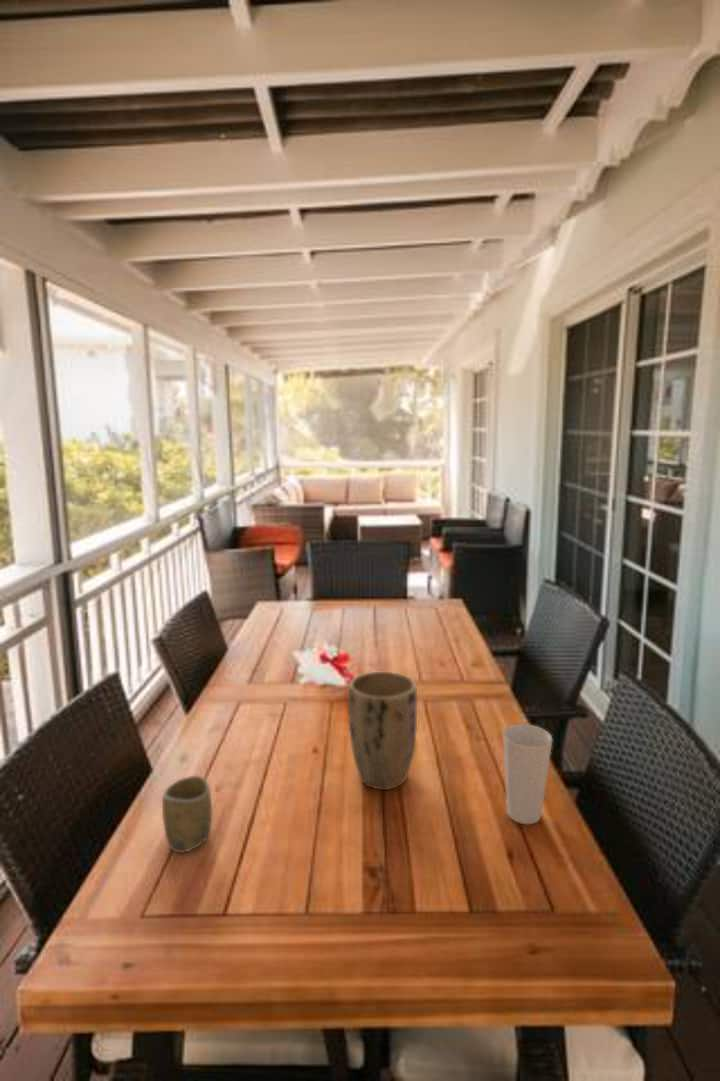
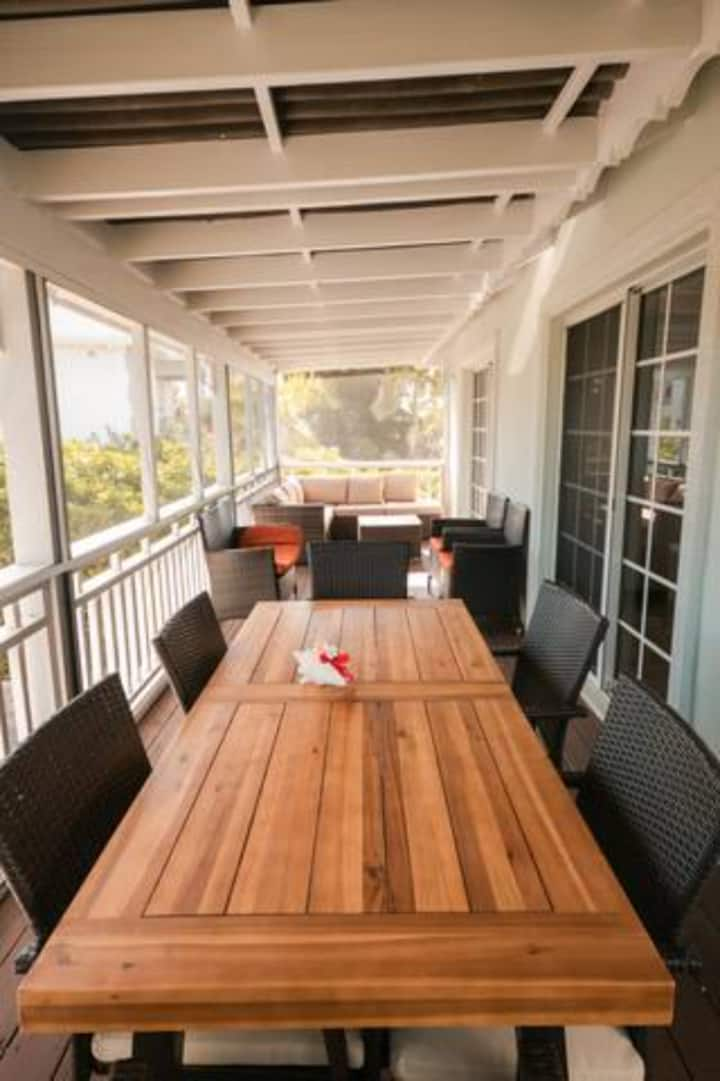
- cup (187, 813)
- plant pot (382, 730)
- cup (525, 775)
